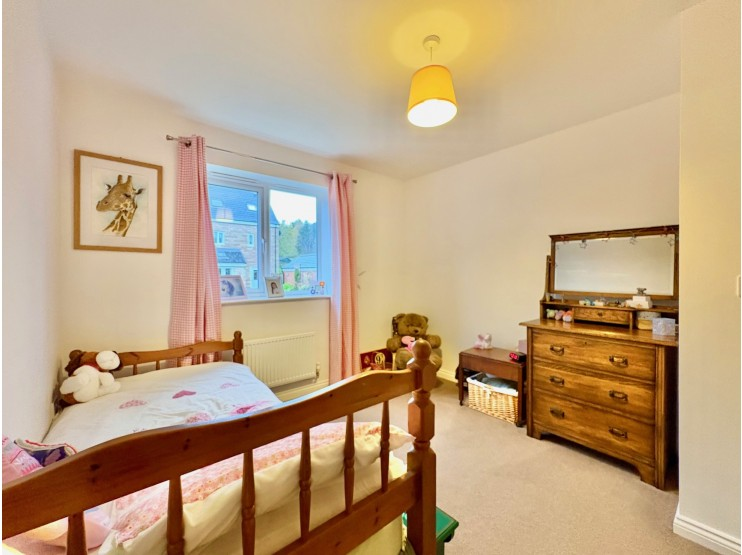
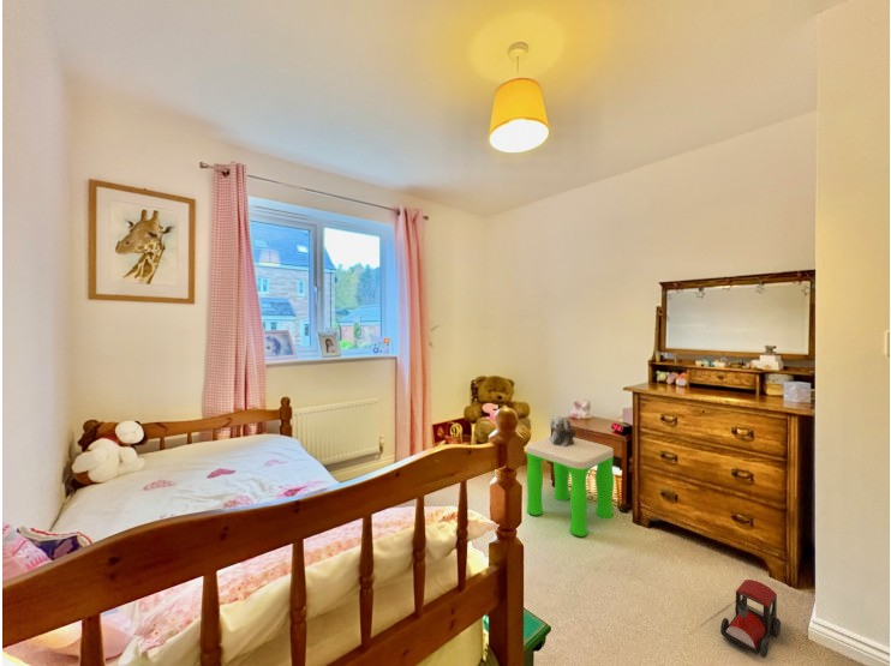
+ toy train (751, 614)
+ stool (568, 479)
+ plush toy (564, 427)
